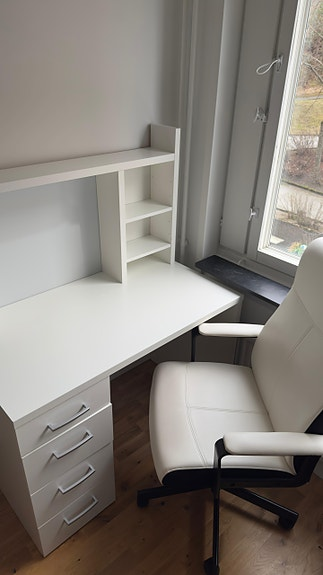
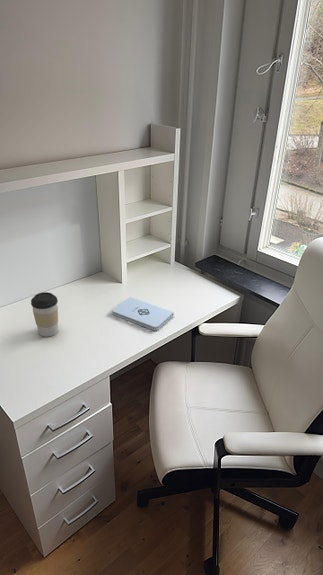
+ coffee cup (46, 313)
+ notepad (142, 313)
